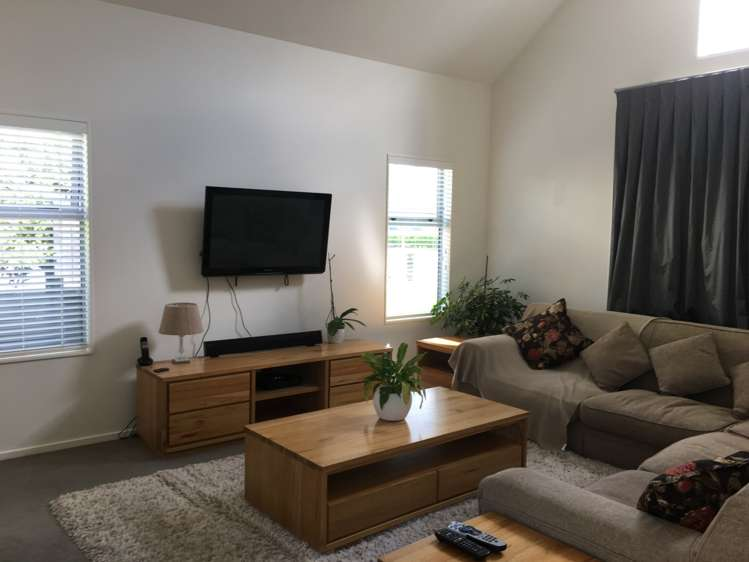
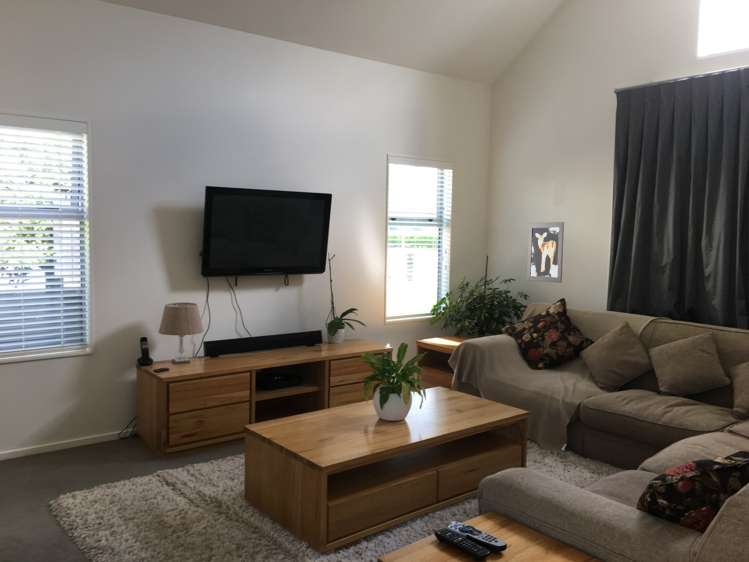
+ wall art (544, 252)
